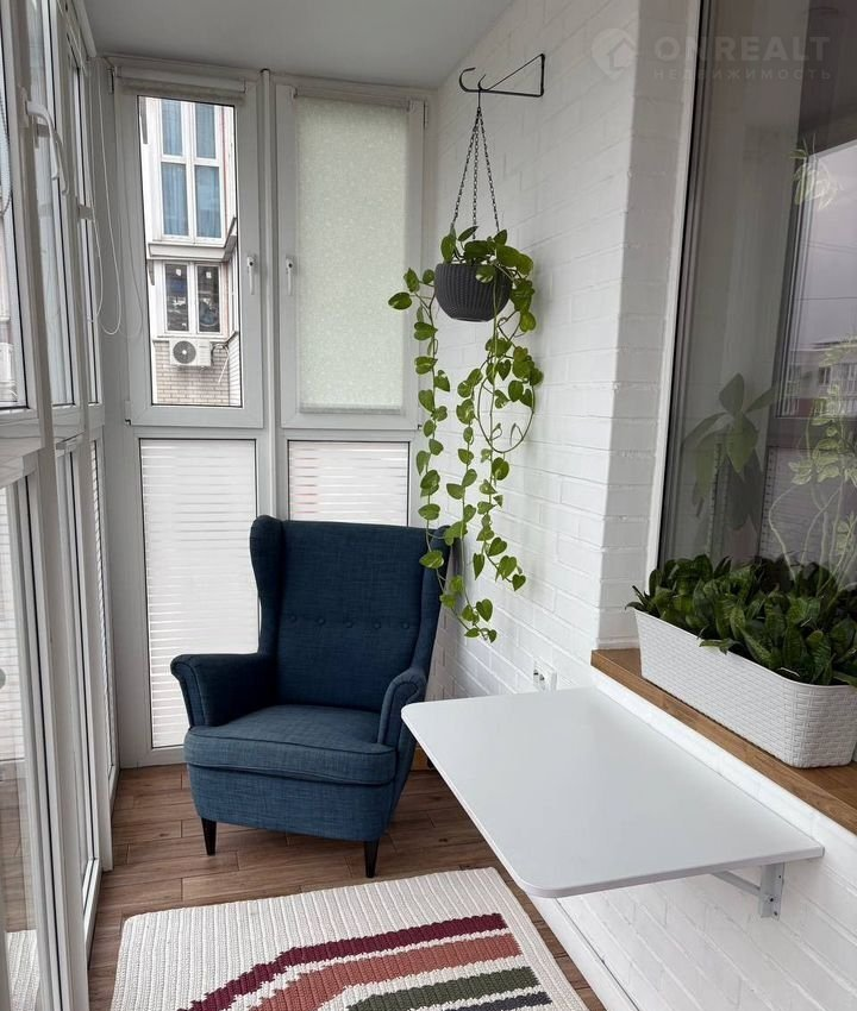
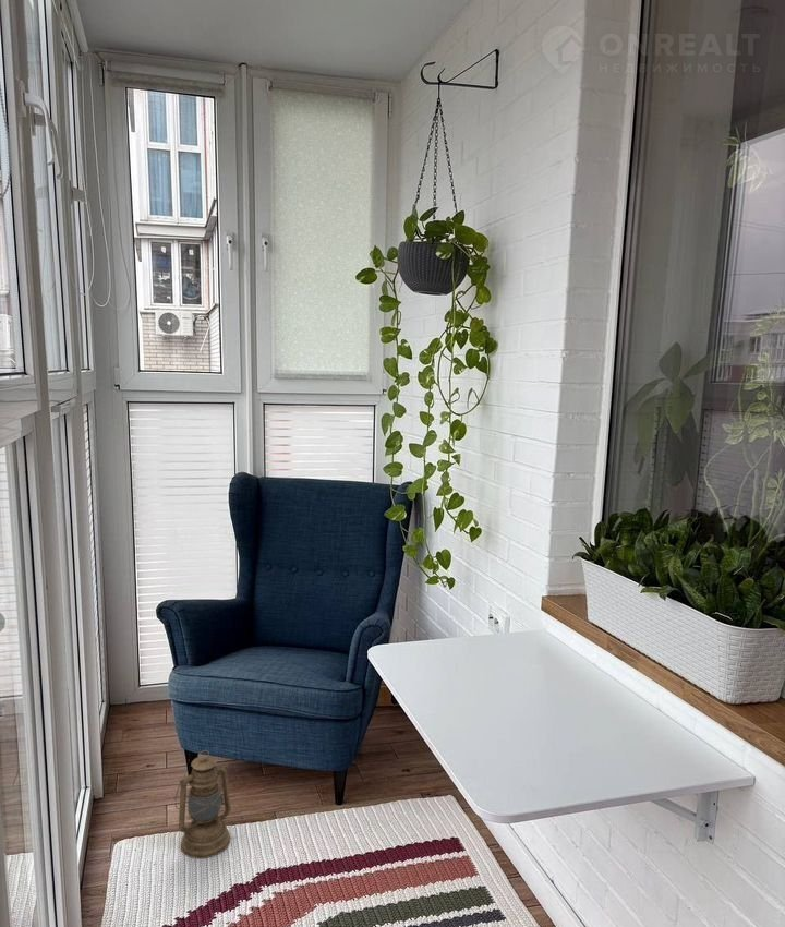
+ lantern (204, 796)
